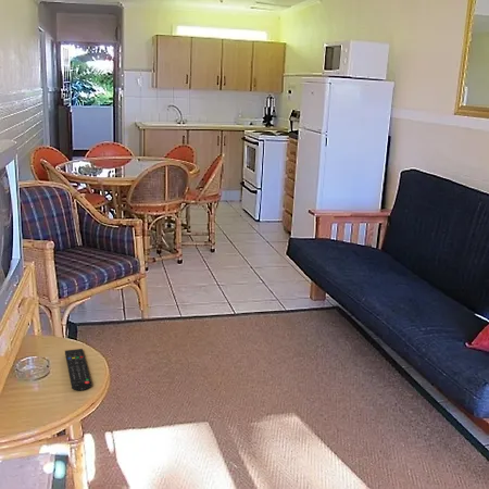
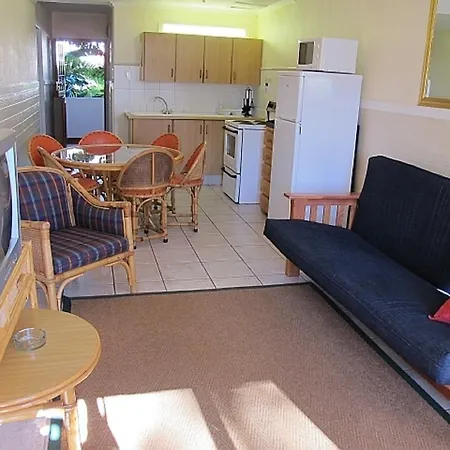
- remote control (77, 368)
